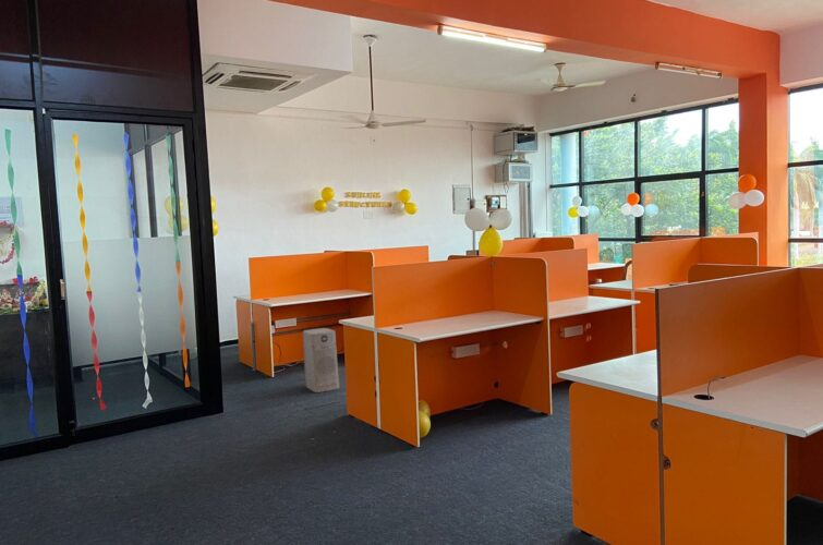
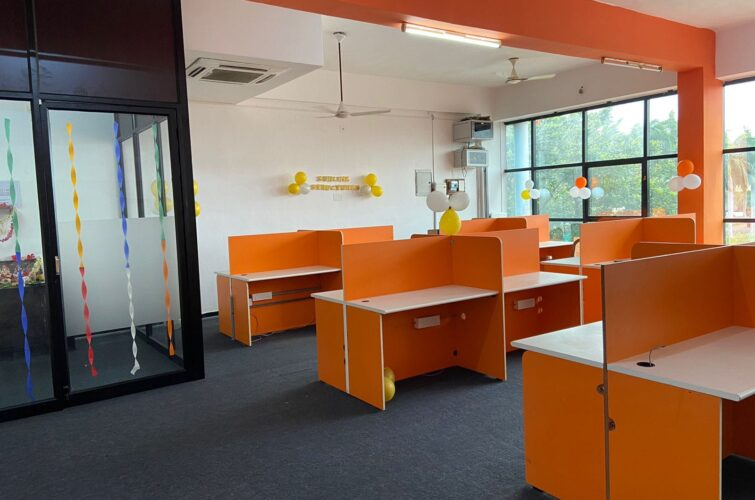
- air purifier (320, 359)
